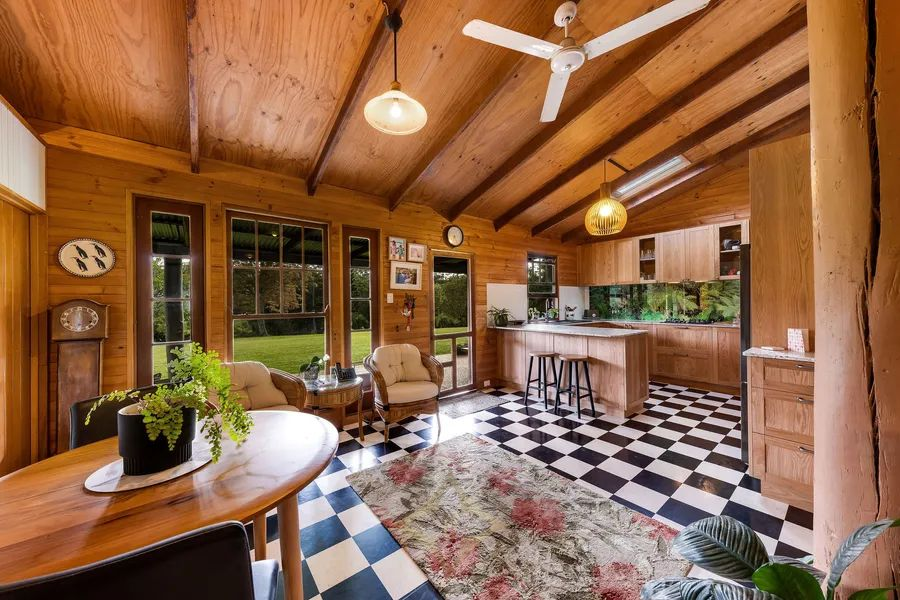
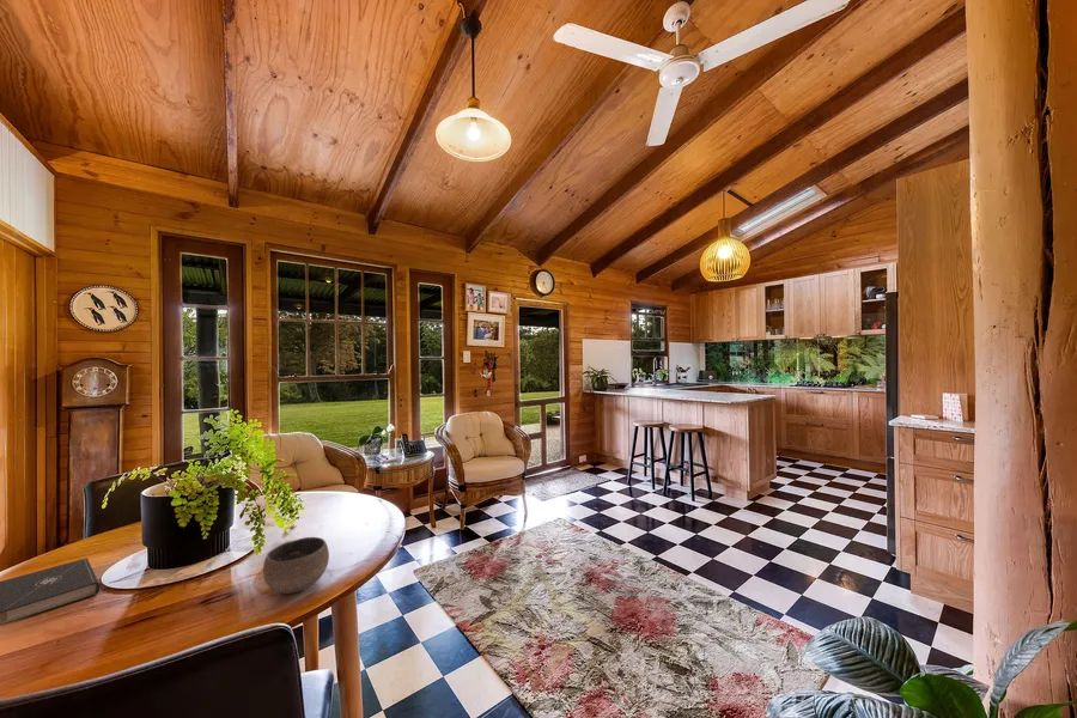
+ book (49, 586)
+ bowl (297, 567)
